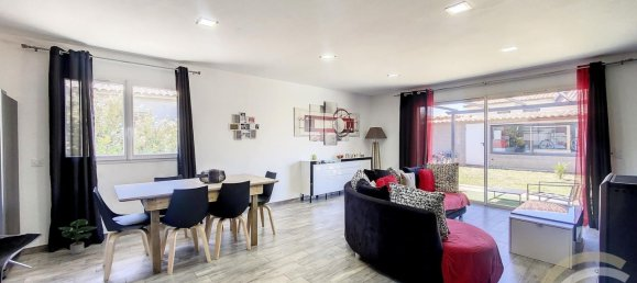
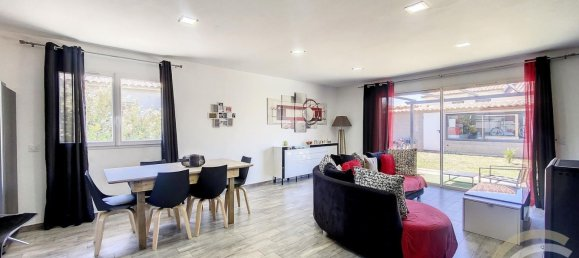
- potted plant (78, 237)
